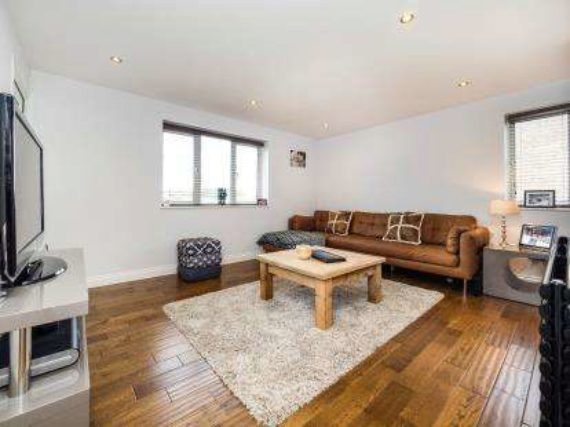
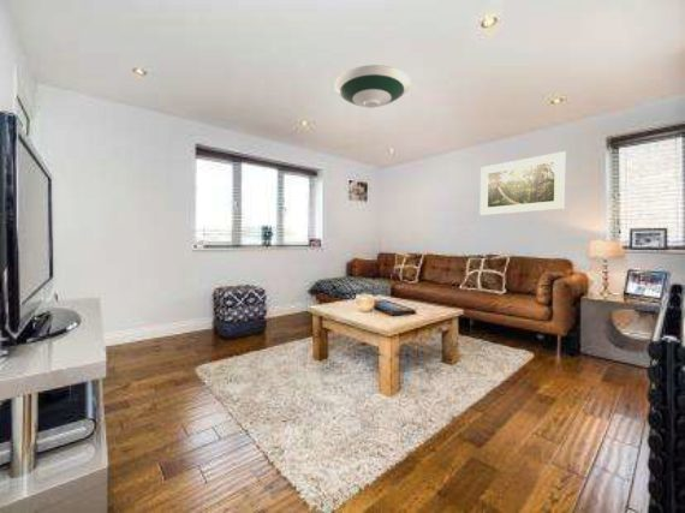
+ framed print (518, 186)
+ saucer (371, 95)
